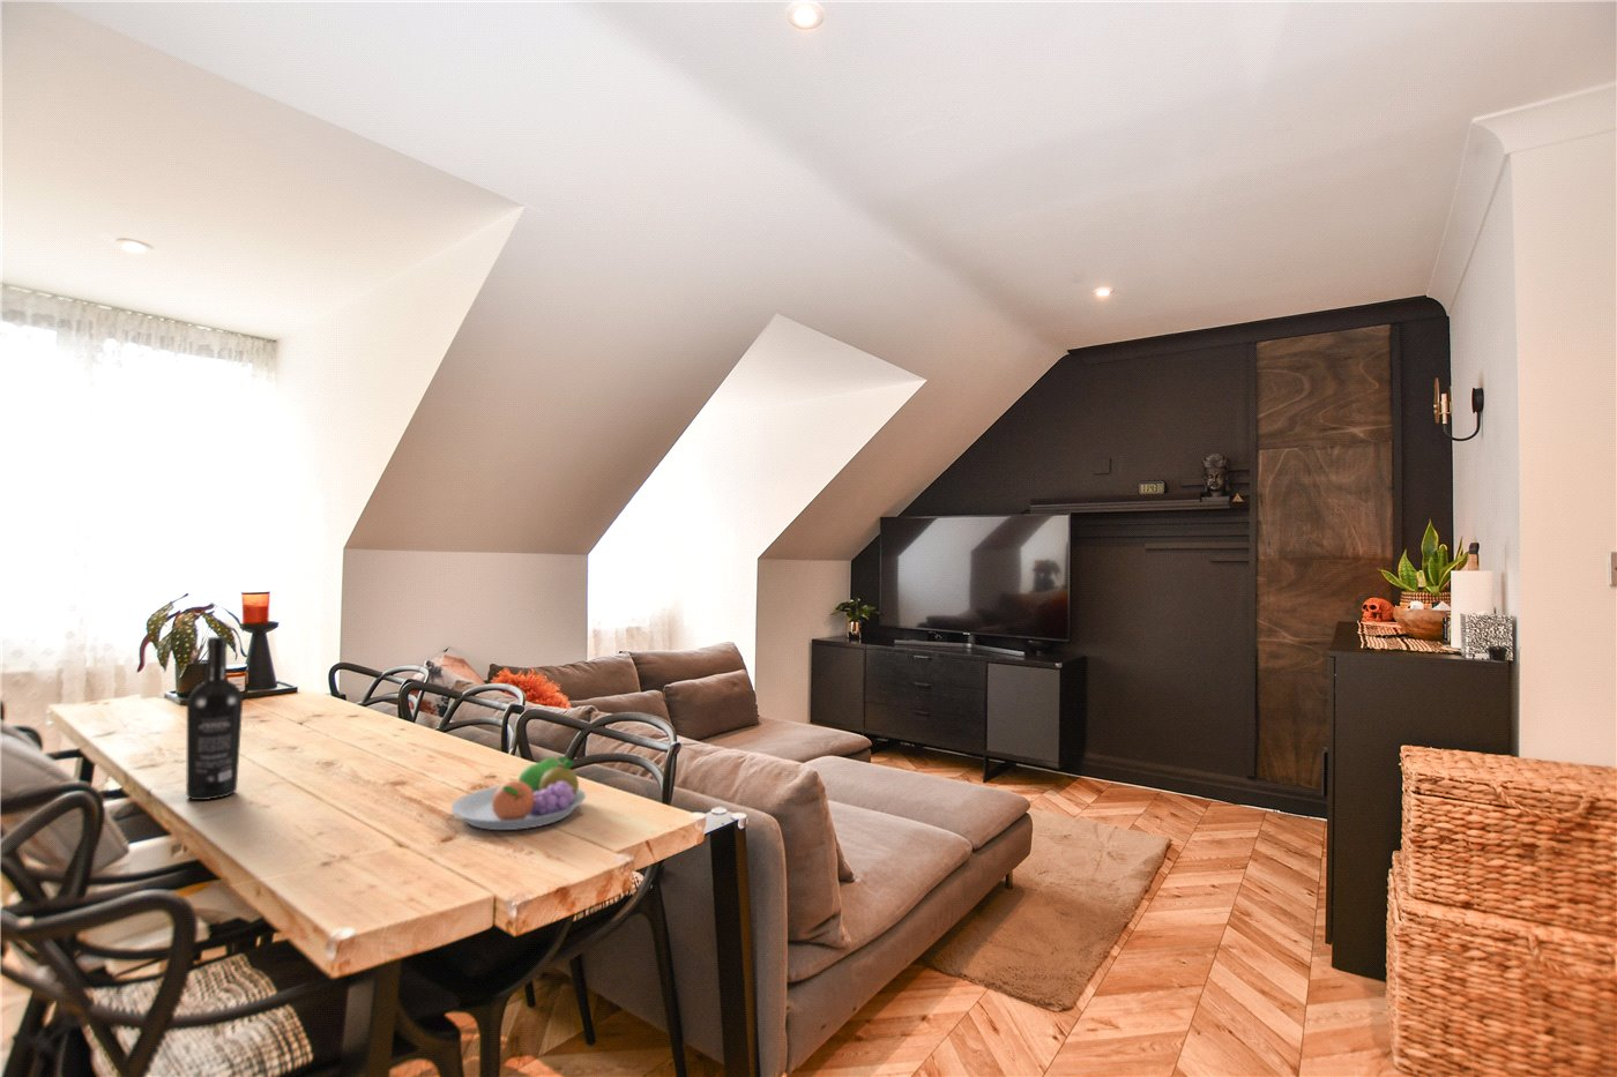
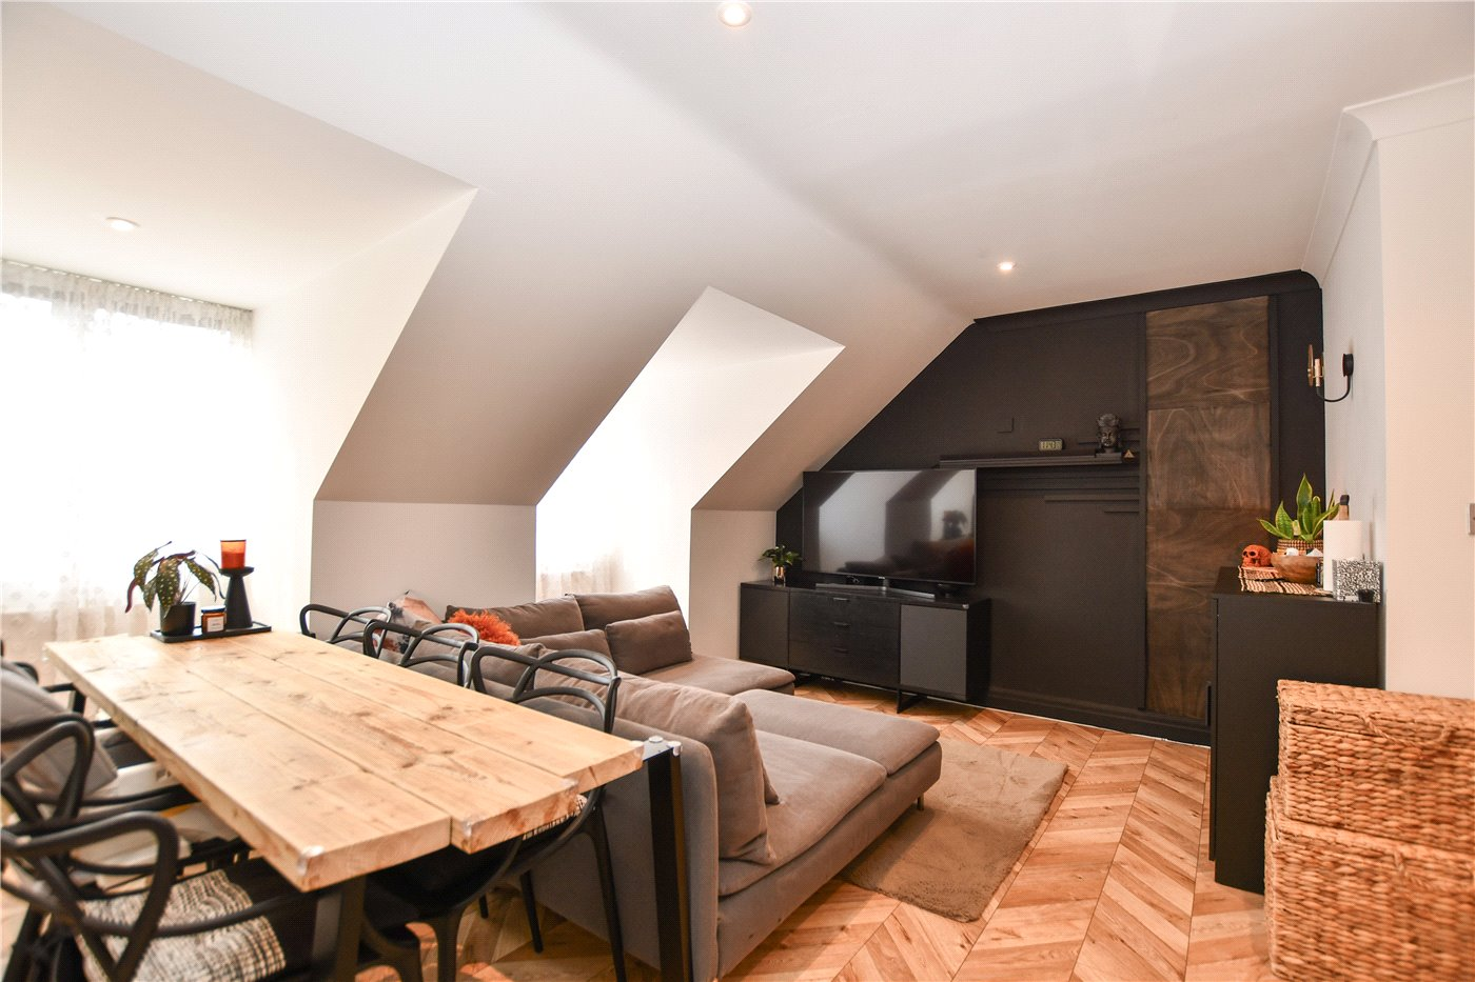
- fruit bowl (525, 786)
- wine bottle (215, 714)
